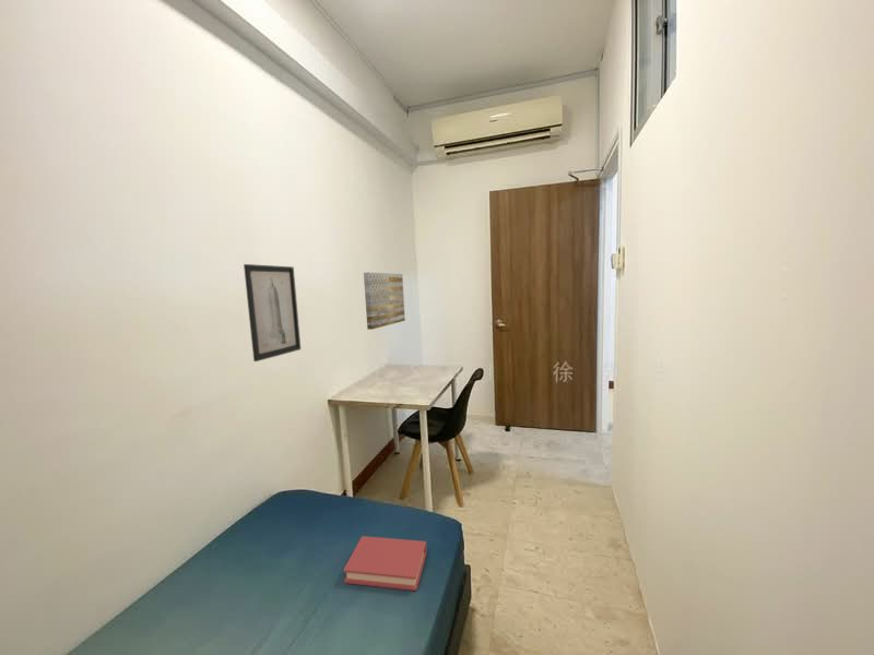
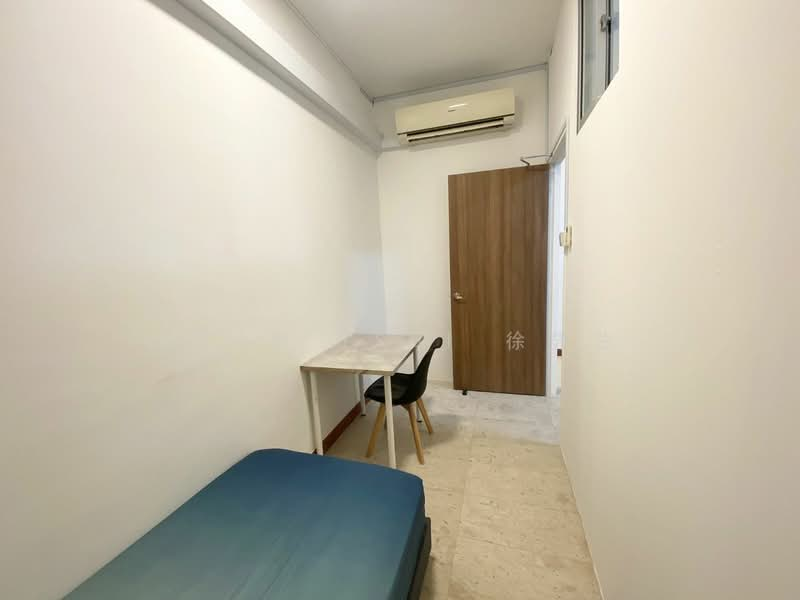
- wall art (386, 299)
- book (387, 561)
- wall art (274, 310)
